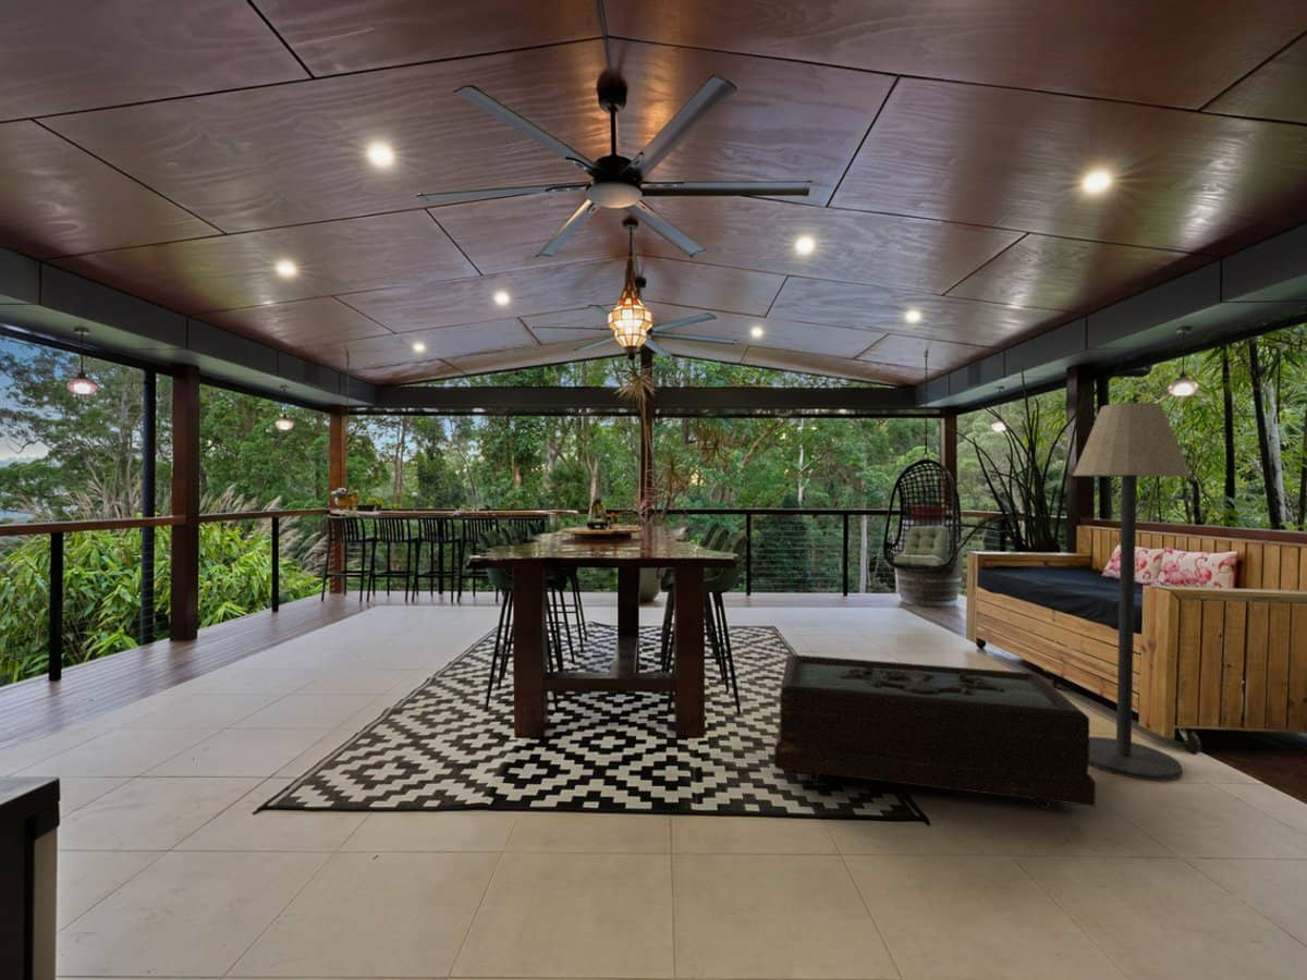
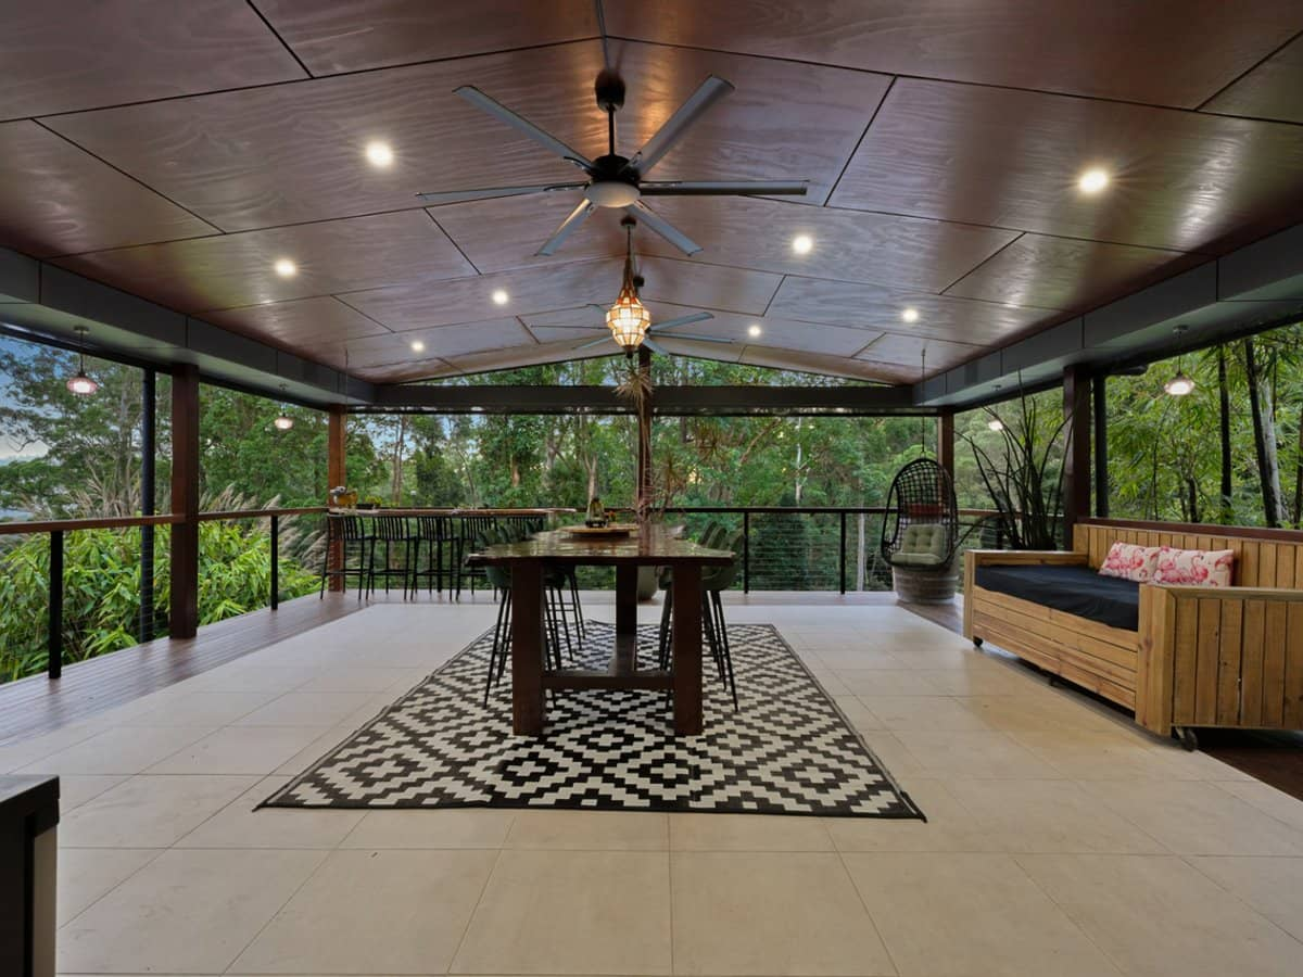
- floor lamp (1126, 583)
- coffee table (916, 723)
